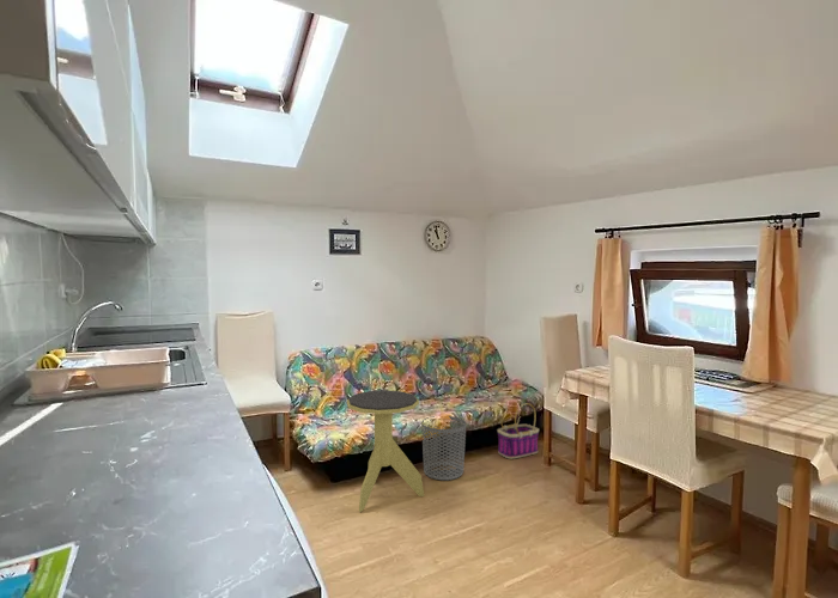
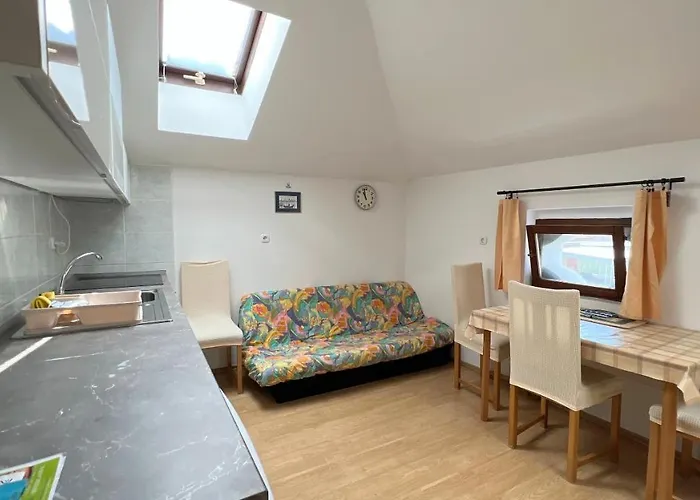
- basket (517, 426)
- side table (382, 445)
- waste bin (443, 447)
